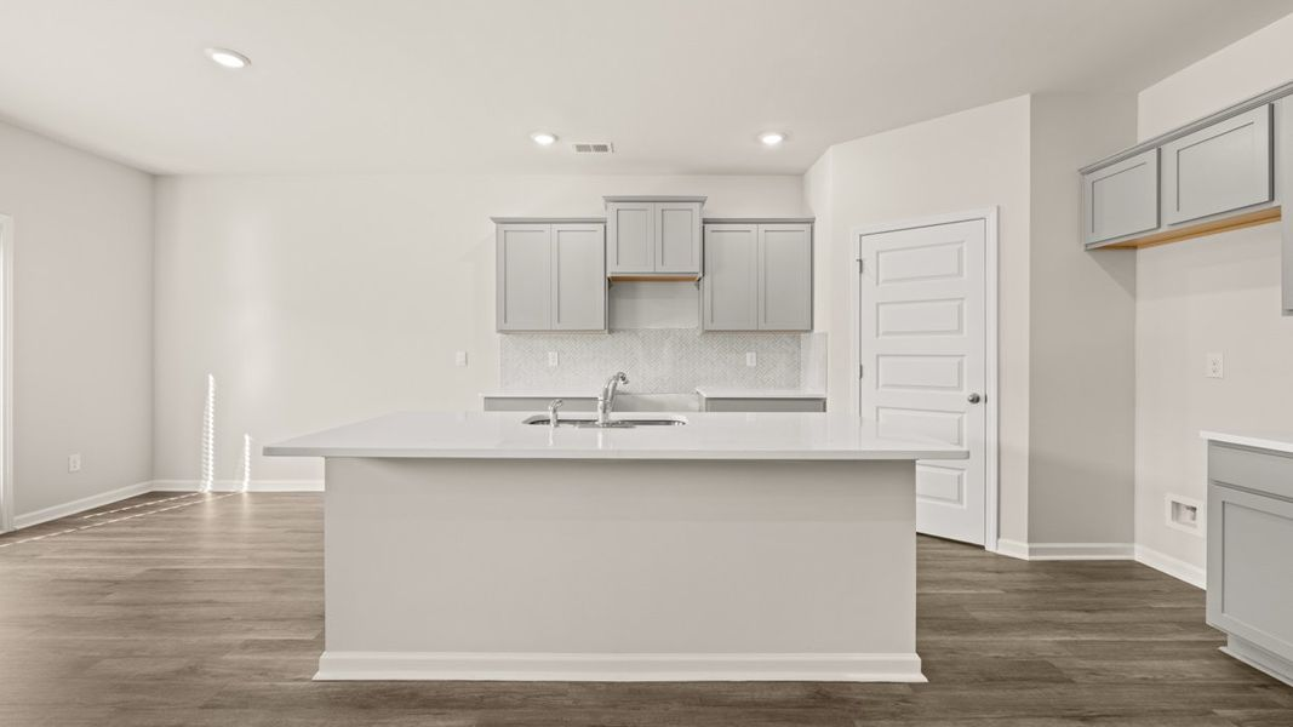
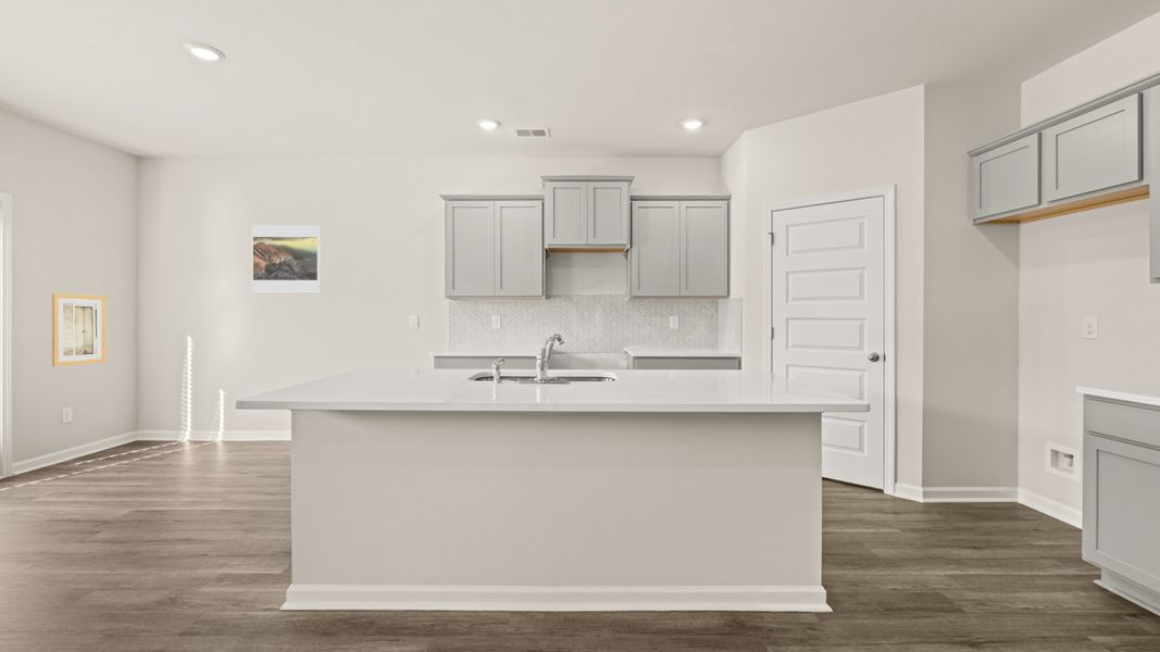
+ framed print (286, 258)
+ wall art (79, 329)
